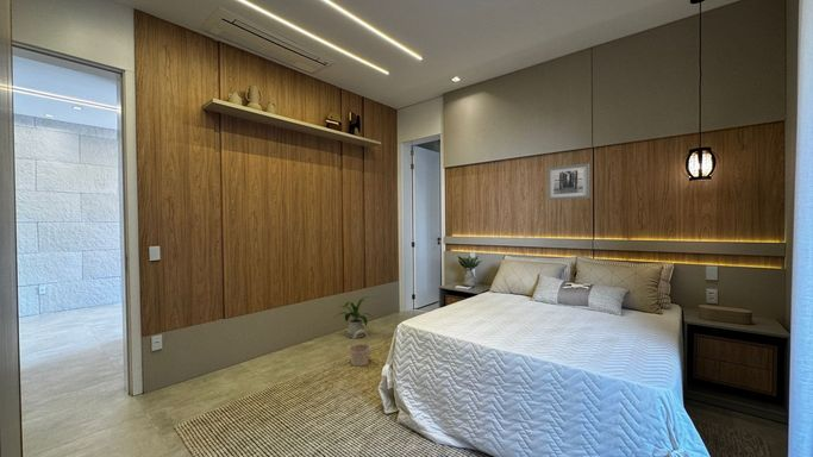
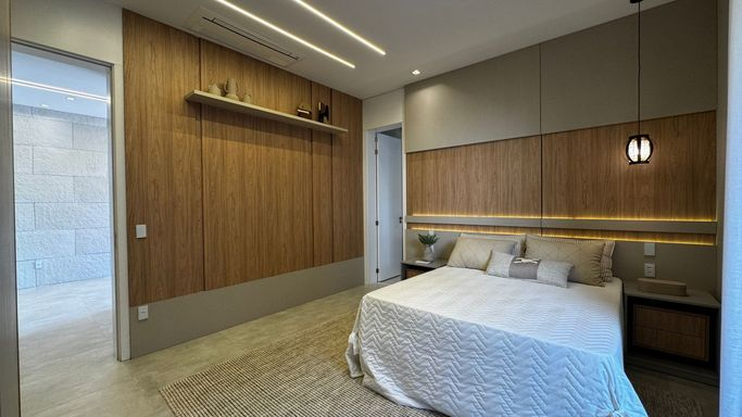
- house plant (354, 314)
- basket (359, 346)
- wall art (568, 182)
